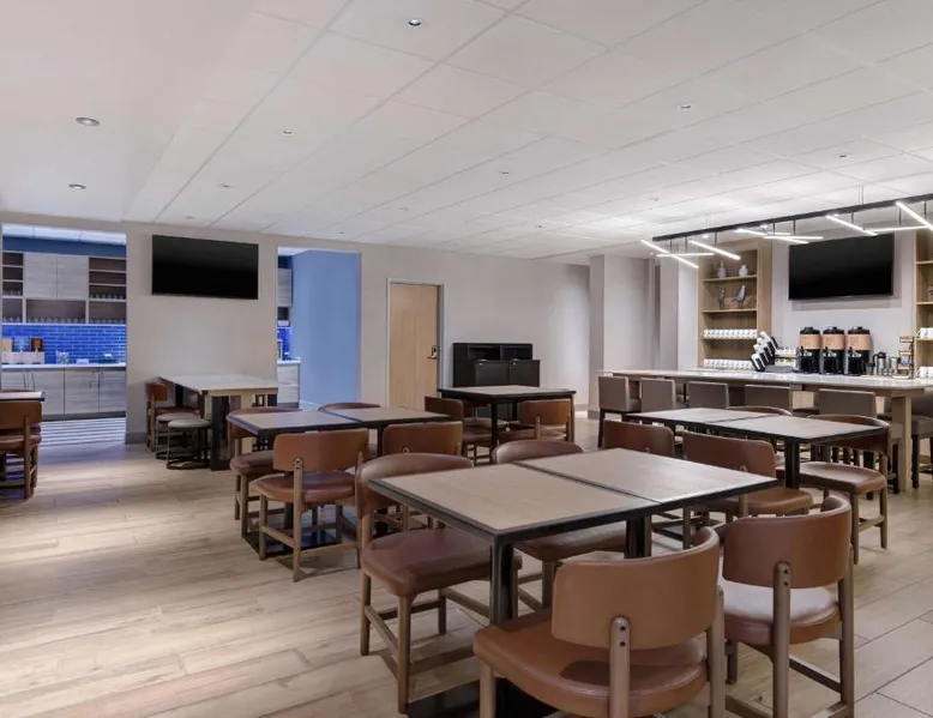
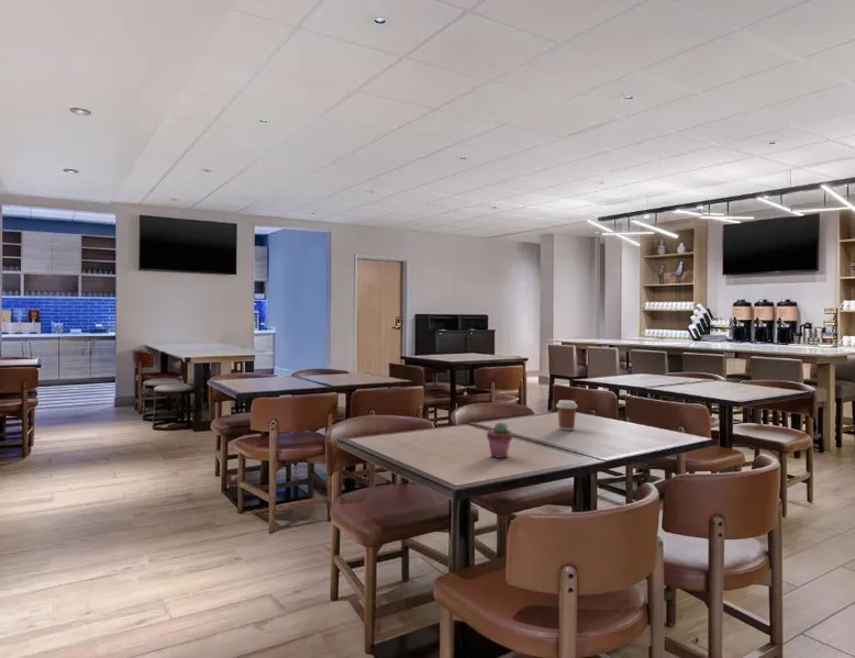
+ coffee cup (566, 414)
+ potted succulent (499, 438)
